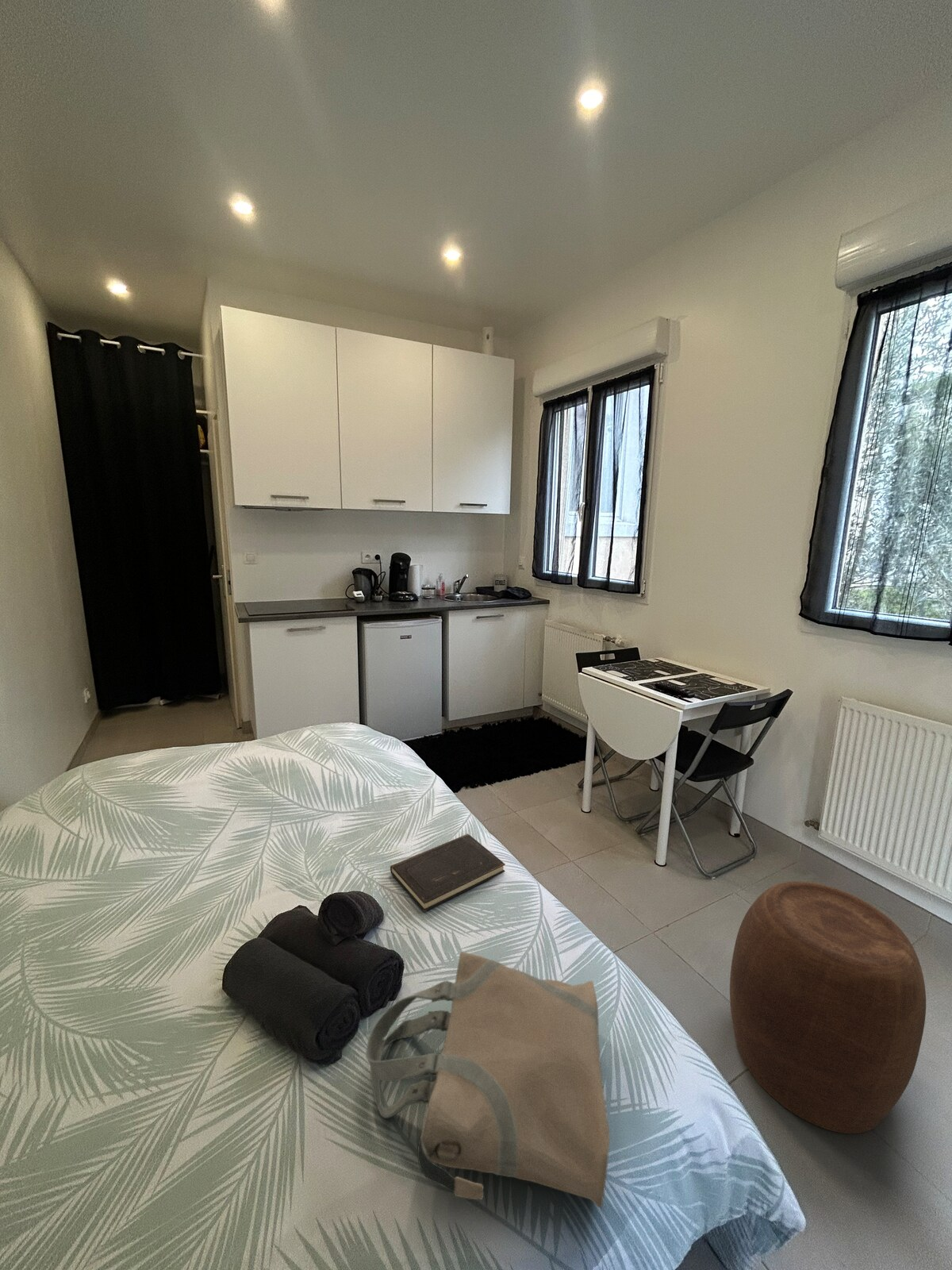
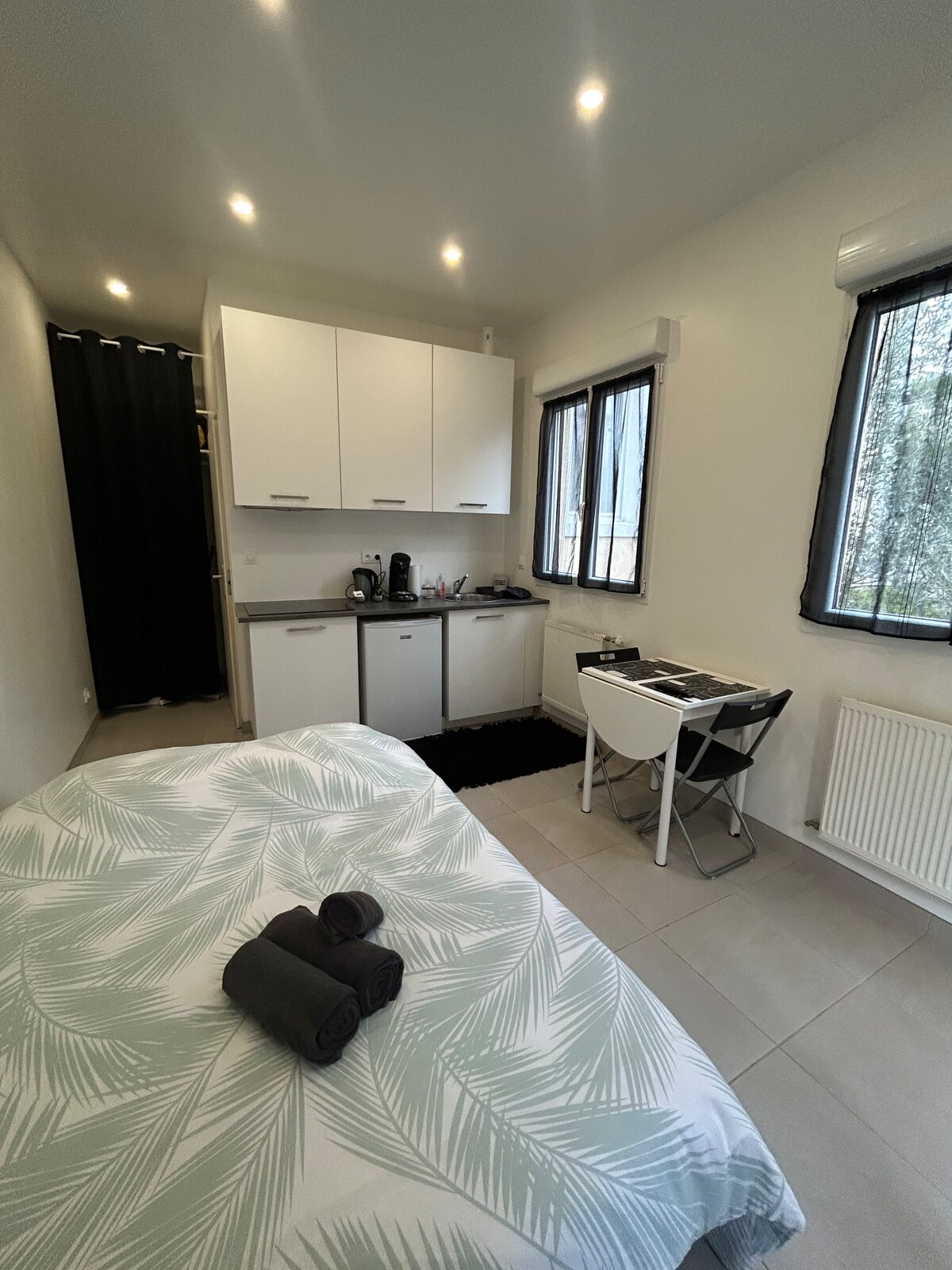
- hardcover book (447, 868)
- tote bag (479, 1062)
- stool (818, 991)
